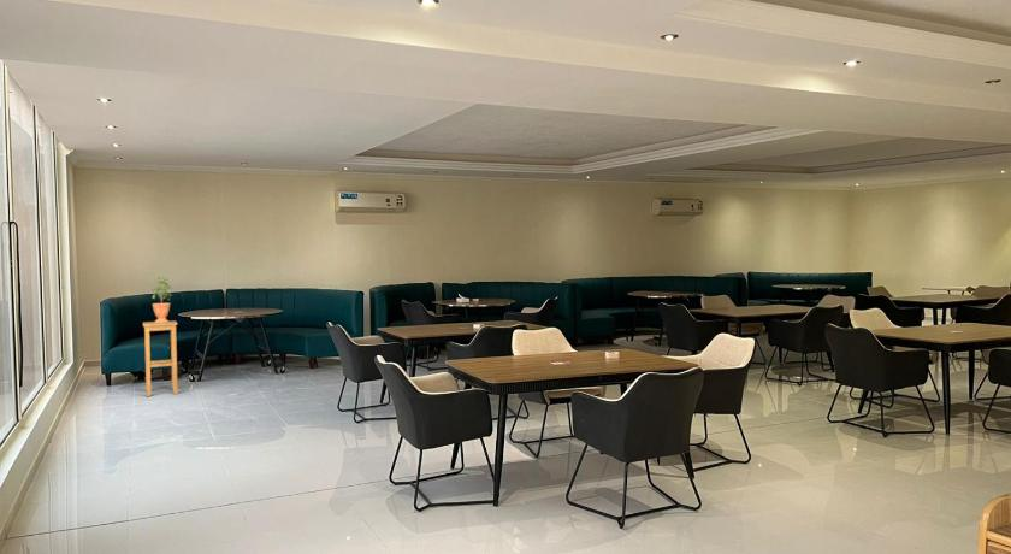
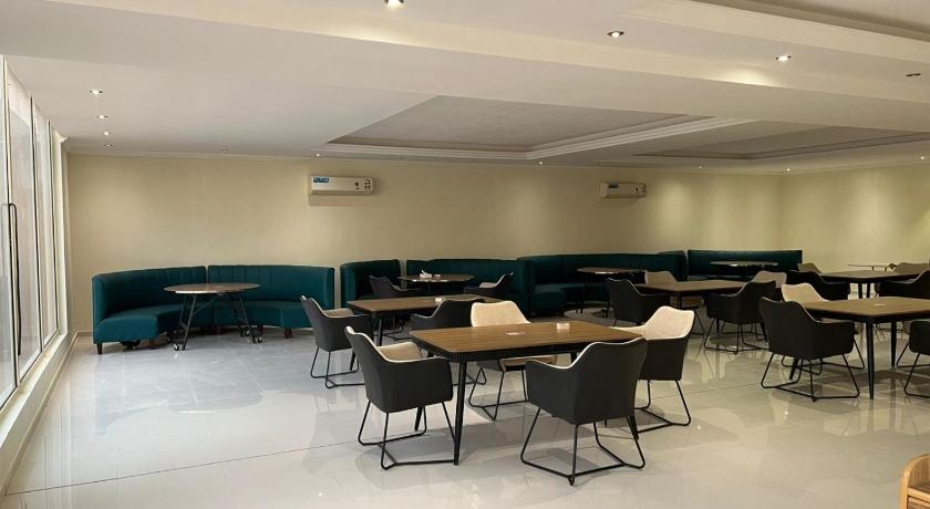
- stool (160, 360)
- potted plant (162, 297)
